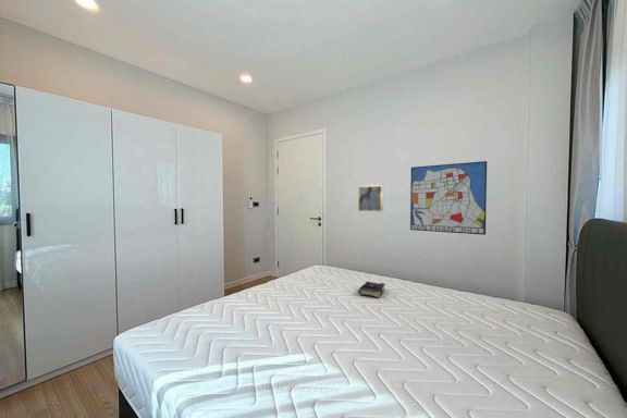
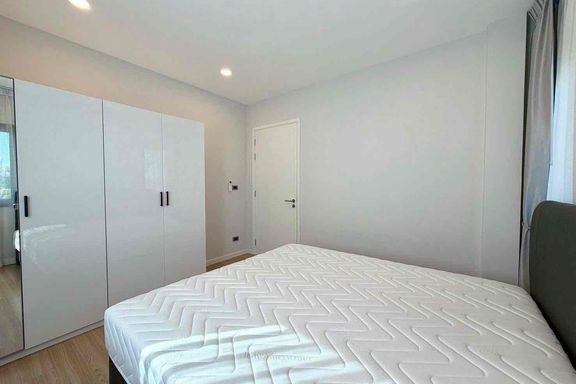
- wall art (445, 198)
- wall art (370, 198)
- book (371, 288)
